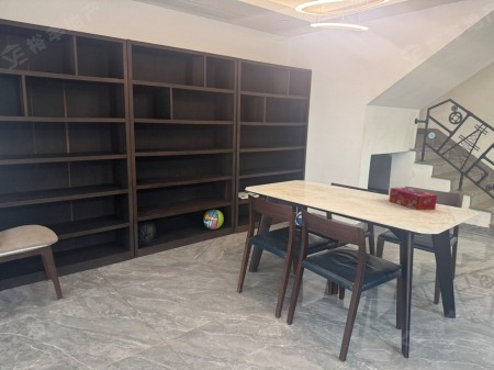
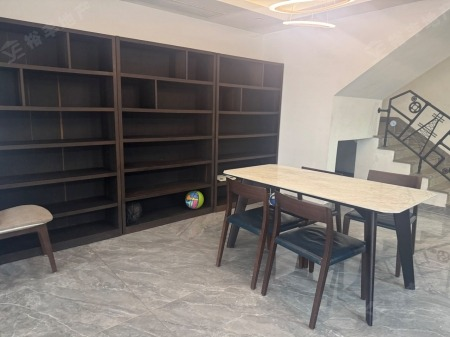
- tissue box (412, 198)
